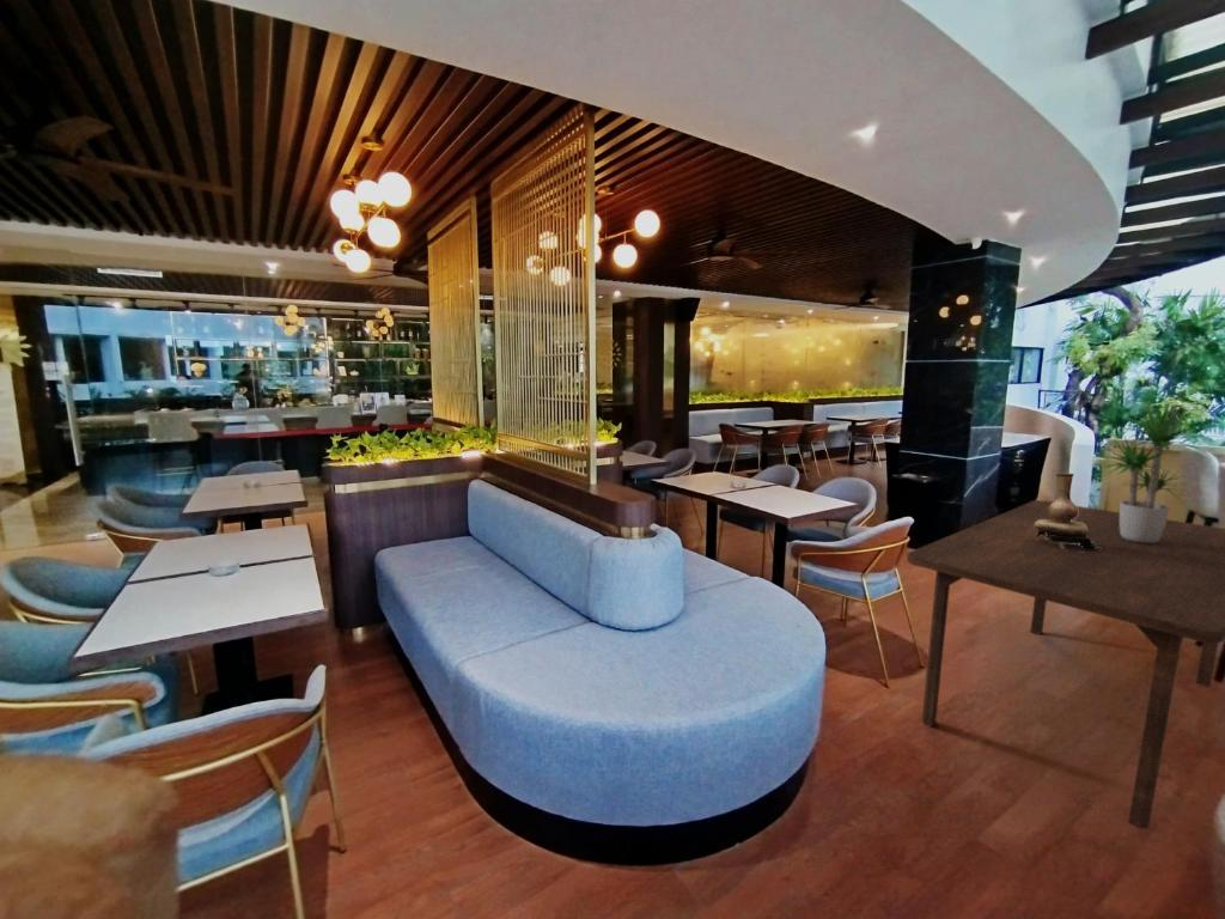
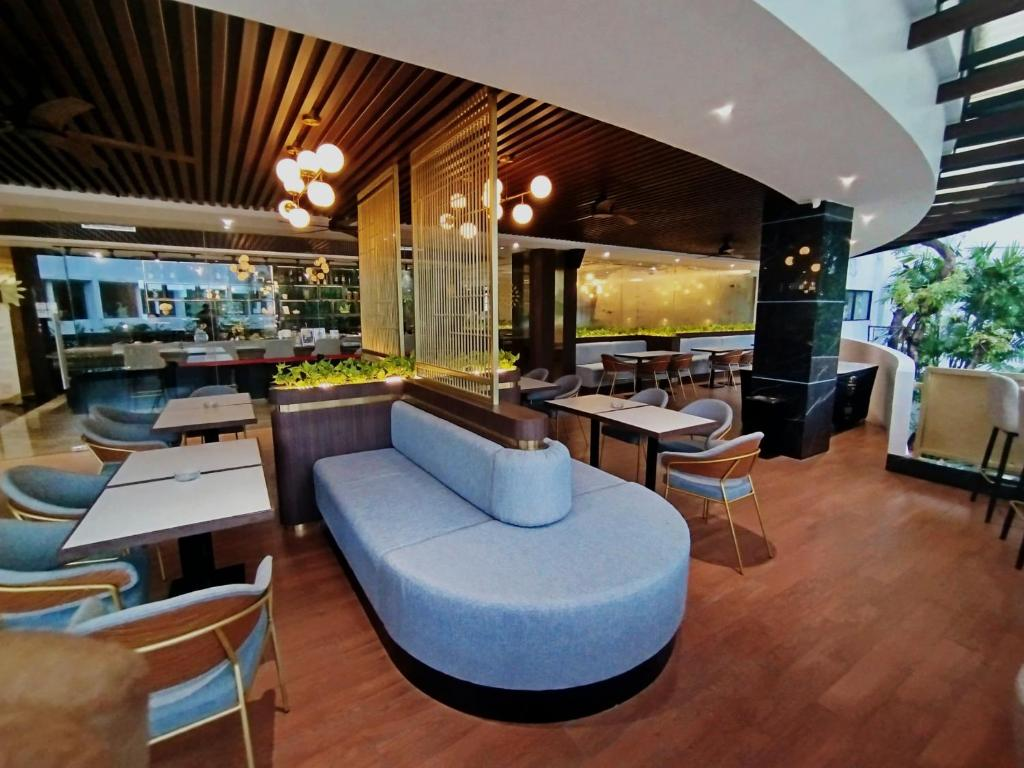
- dining table (1090, 611)
- vase (1068, 509)
- potted plant (1146, 470)
